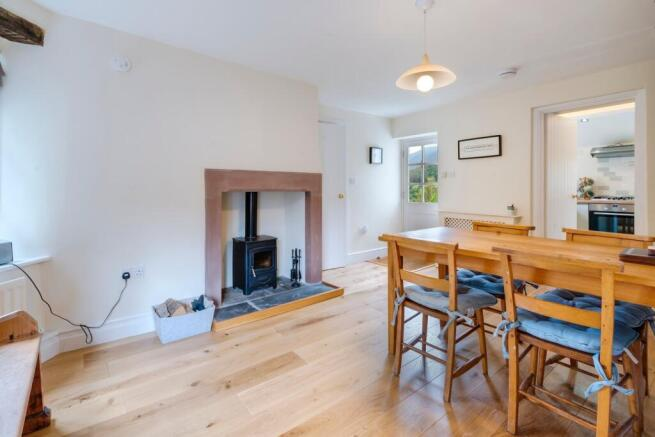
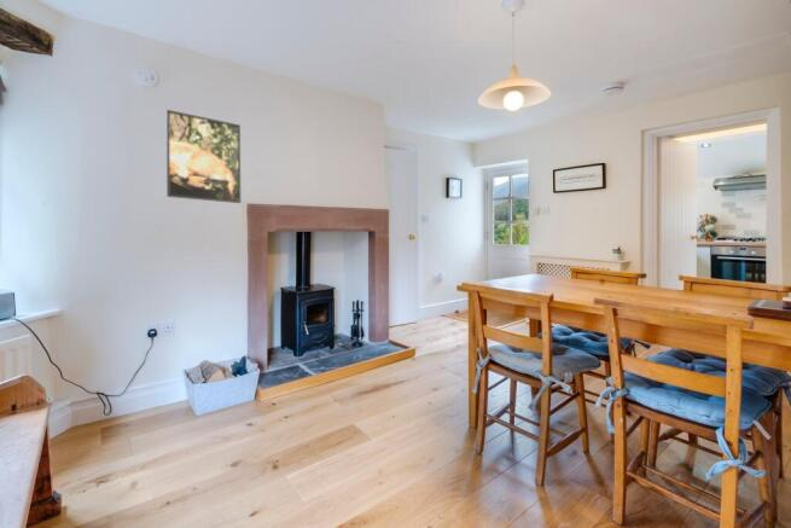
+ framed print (205, 158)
